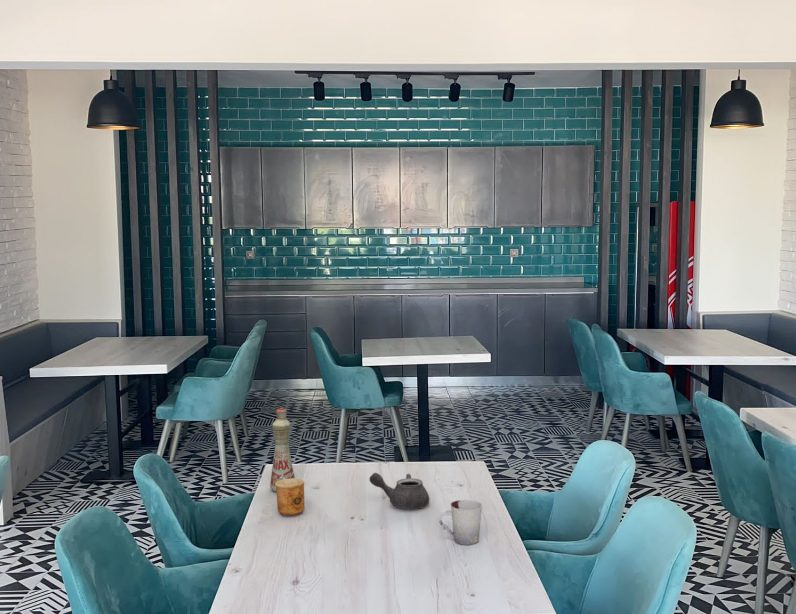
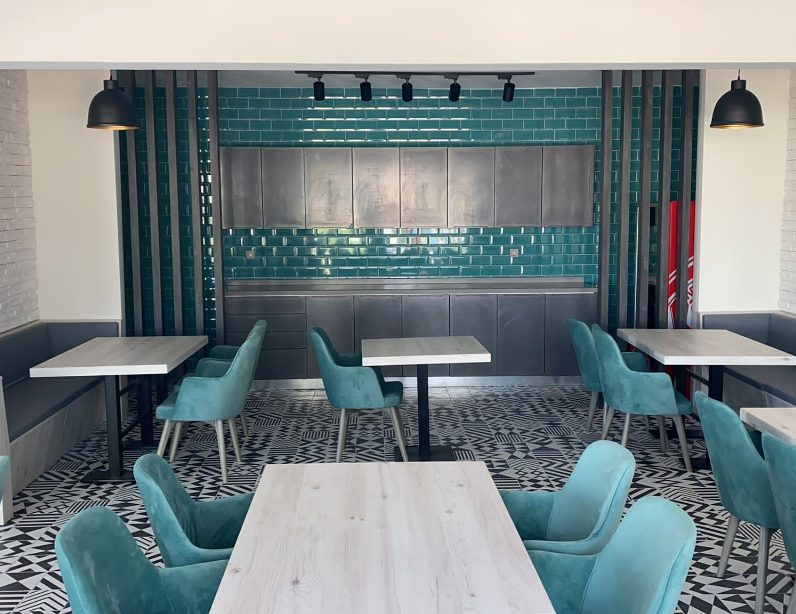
- teapot (399, 488)
- bottle (282, 448)
- cup (290, 496)
- cup (460, 522)
